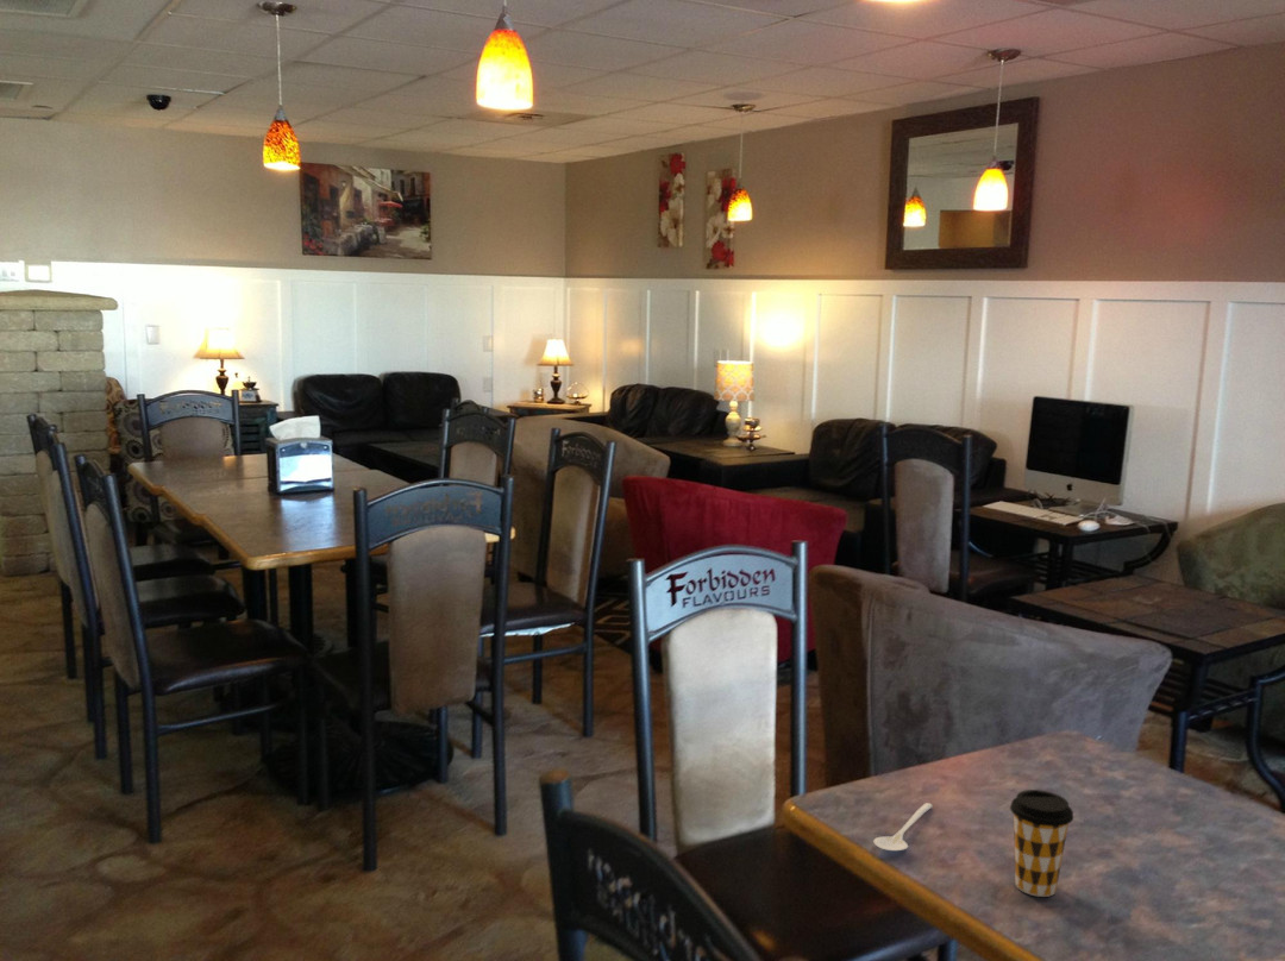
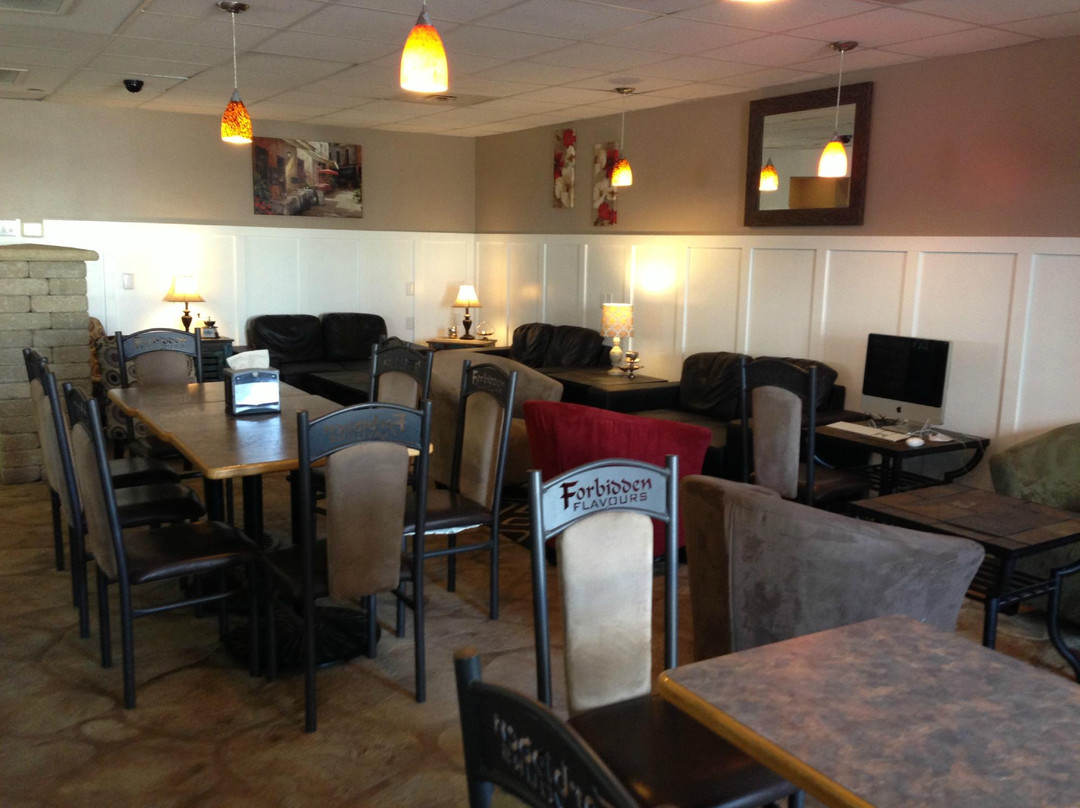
- coffee cup (1039, 843)
- stirrer (907, 825)
